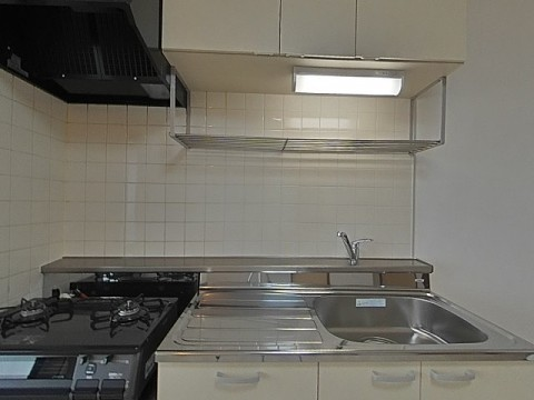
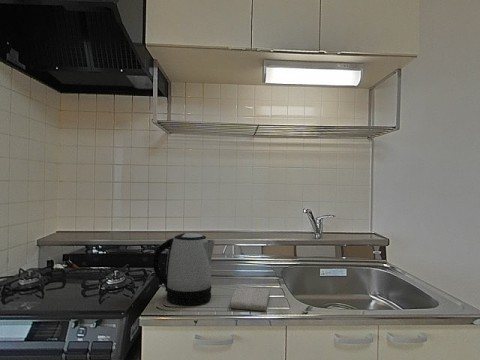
+ washcloth (251, 297)
+ kettle (183, 265)
